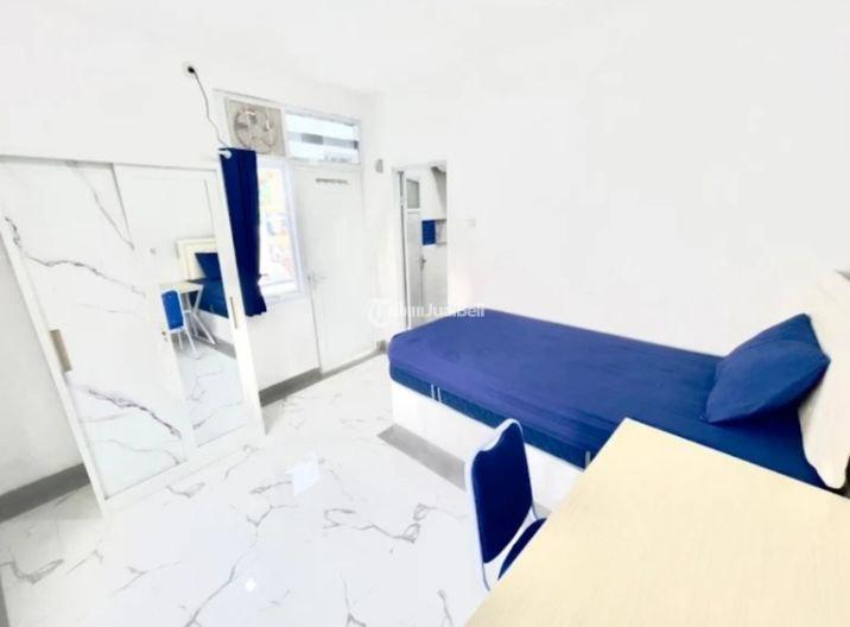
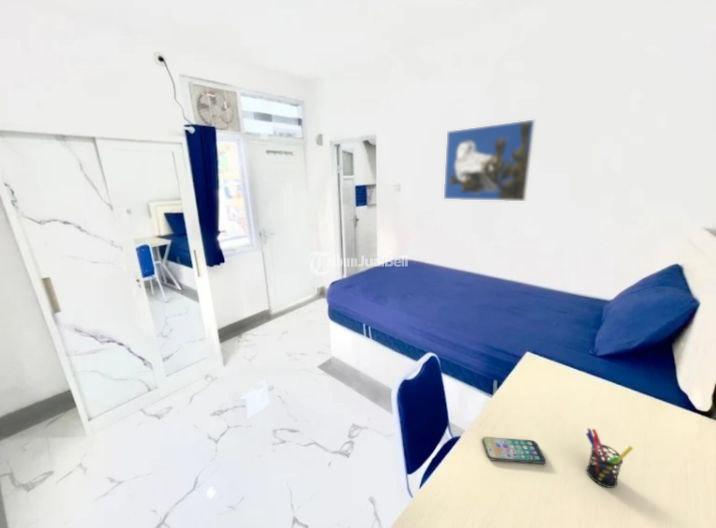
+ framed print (484, 164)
+ smartphone (512, 450)
+ pen holder (605, 458)
